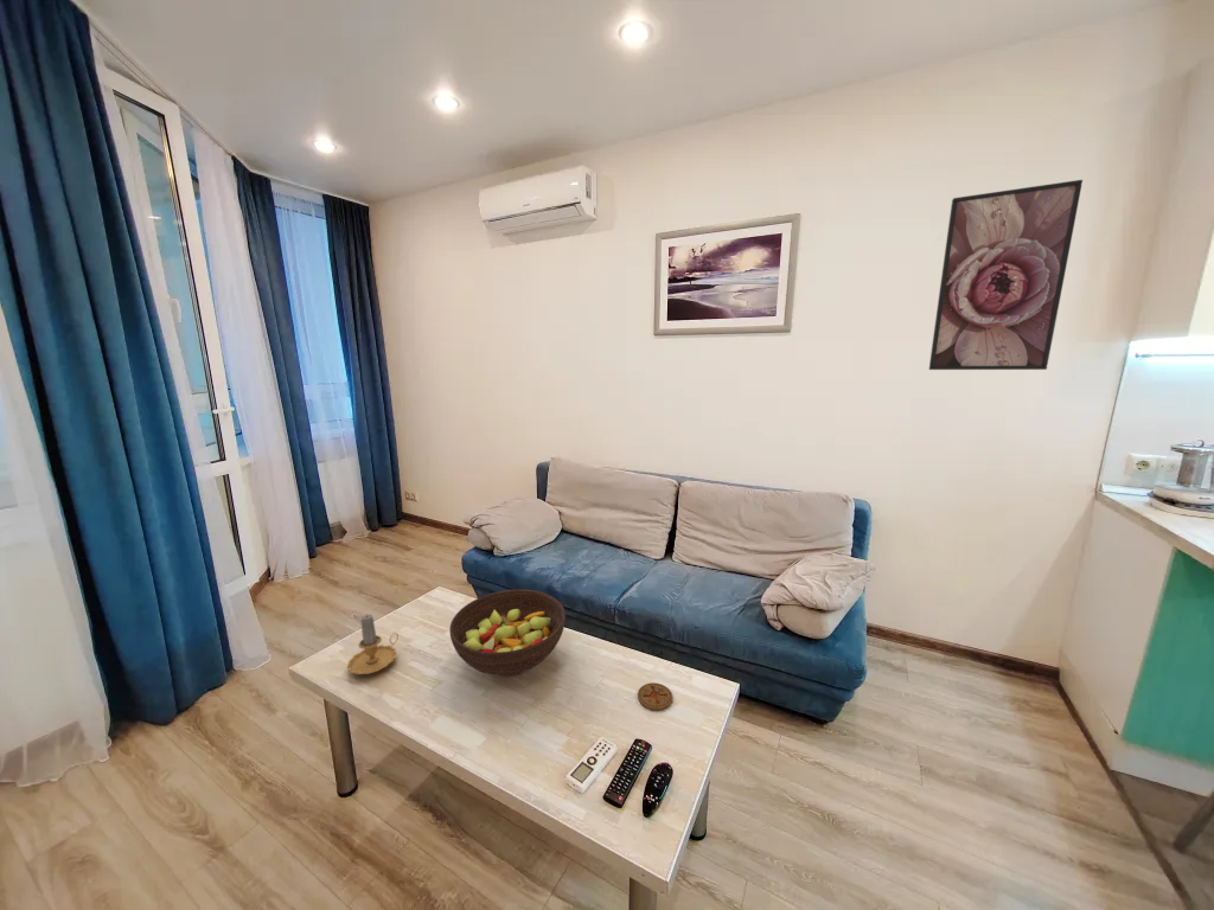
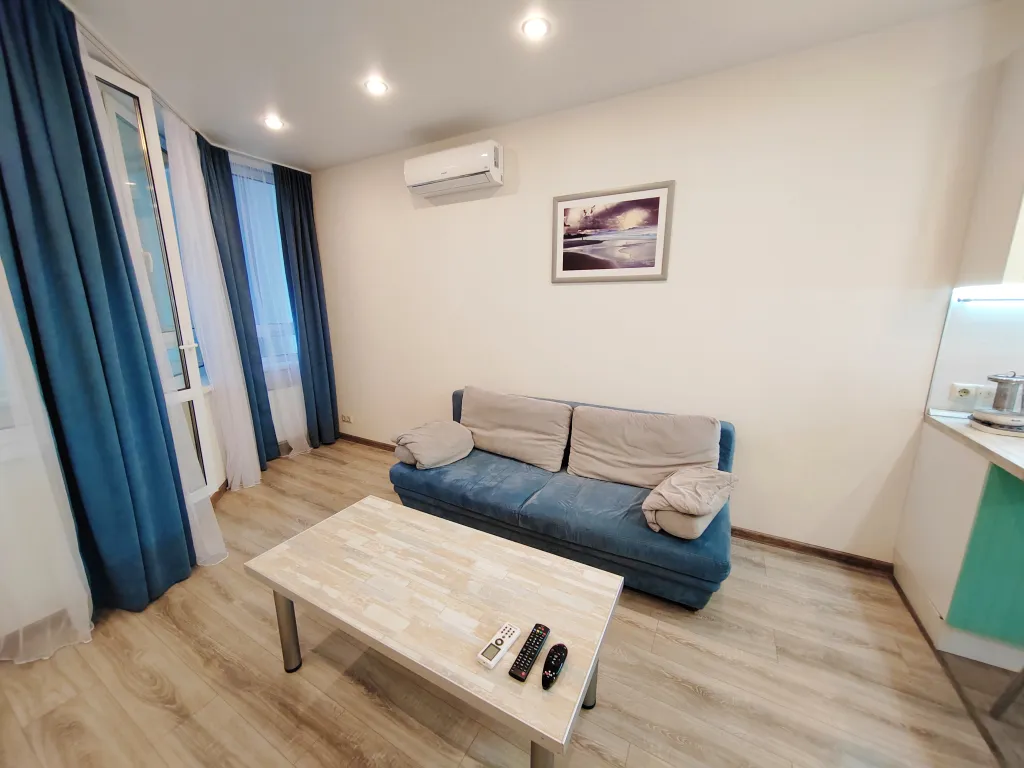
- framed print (998, 283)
- coaster (654, 696)
- candle (373, 636)
- fruit bowl (510, 640)
